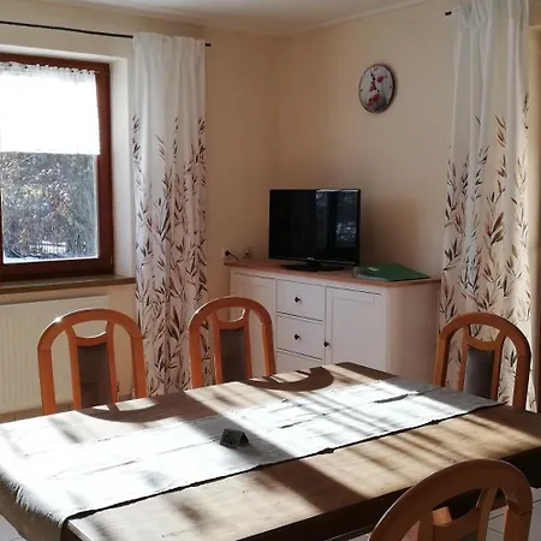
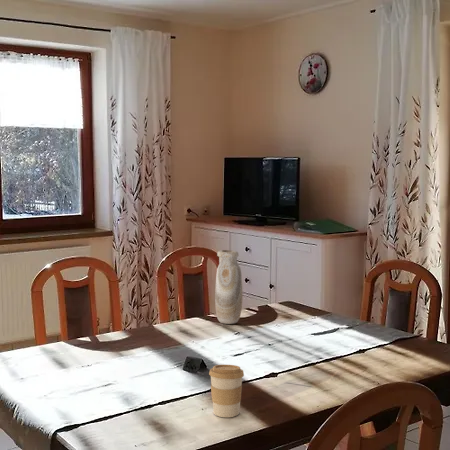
+ coffee cup (226, 389)
+ vase (228, 287)
